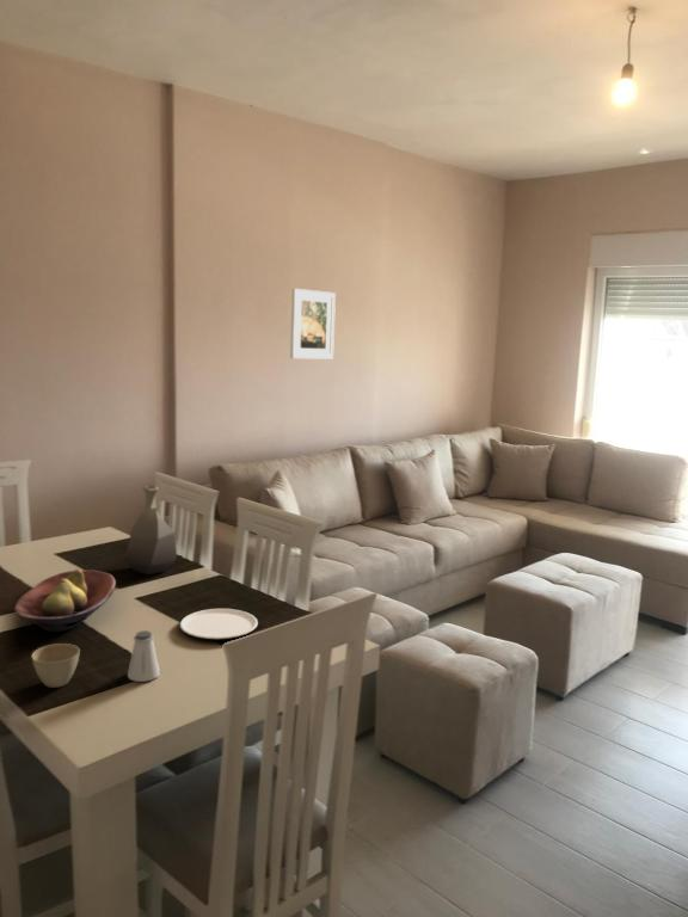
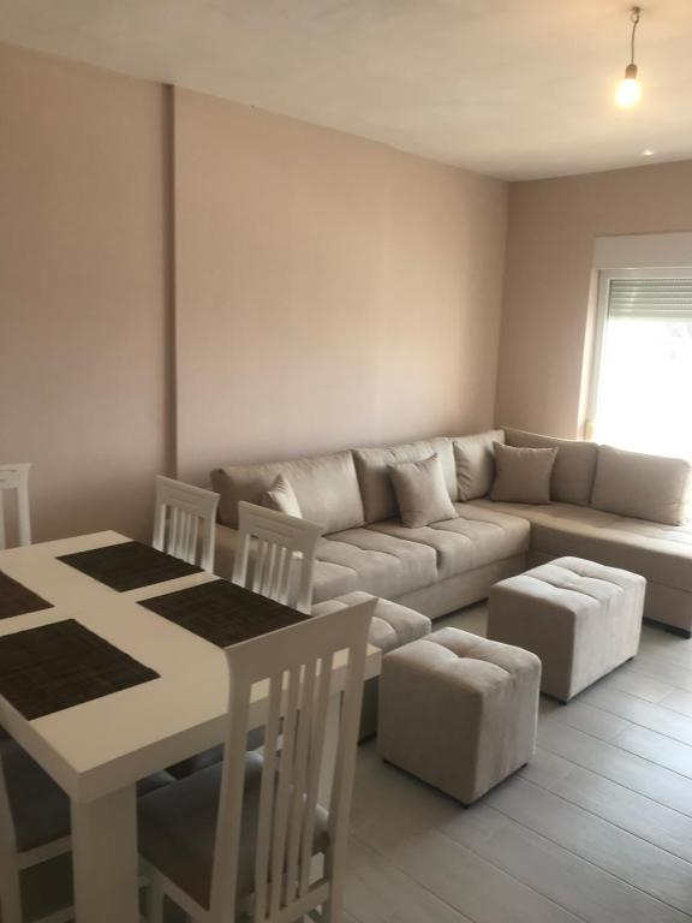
- vase (149, 528)
- flower pot (56, 667)
- fruit bowl (68, 593)
- plate (219, 623)
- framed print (313, 325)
- saltshaker (143, 653)
